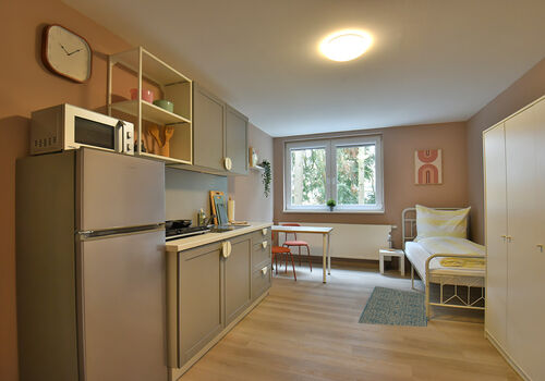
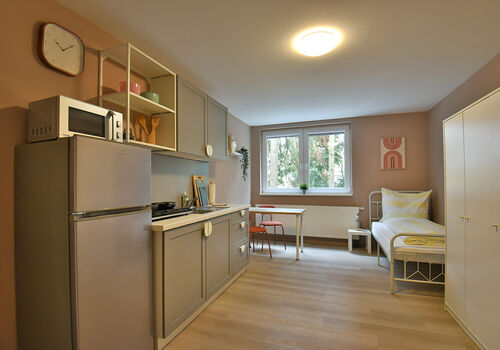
- rug (396, 307)
